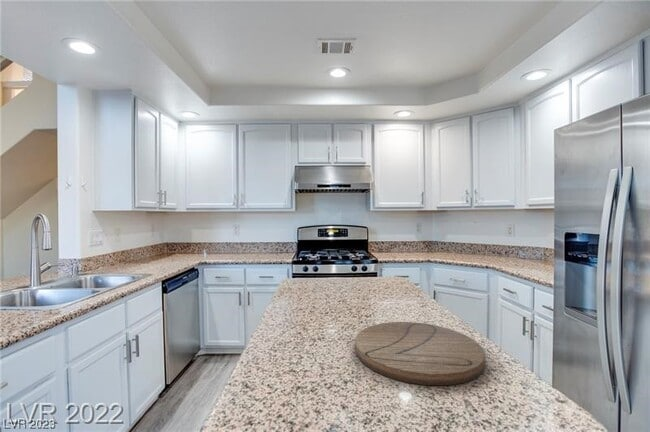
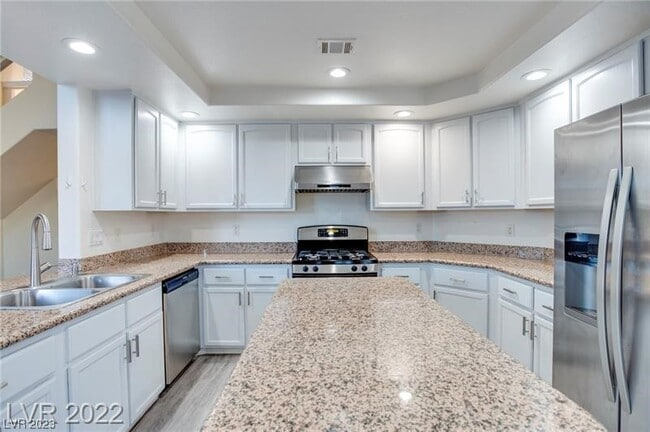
- cutting board (416, 347)
